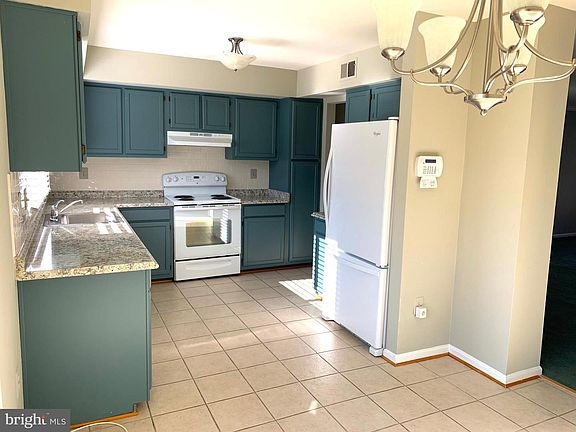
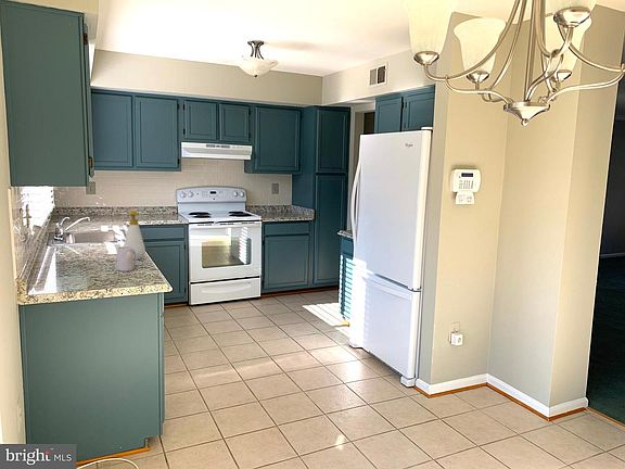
+ soap bottle (133, 236)
+ mug (127, 258)
